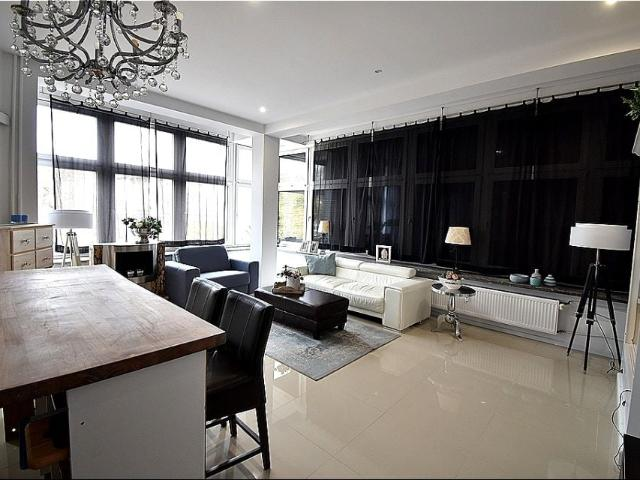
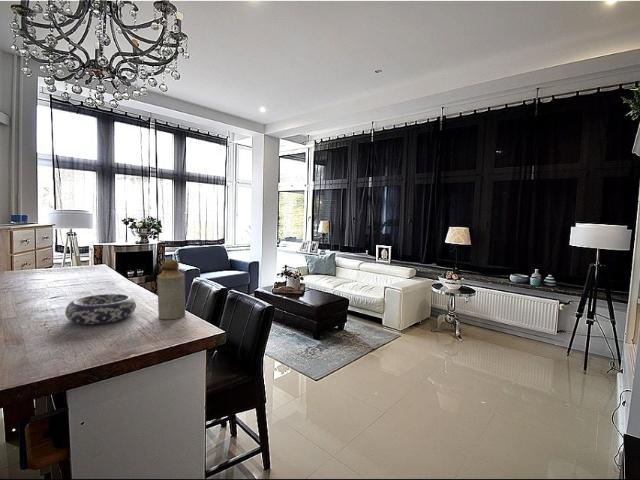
+ bottle (171, 288)
+ decorative bowl (102, 308)
